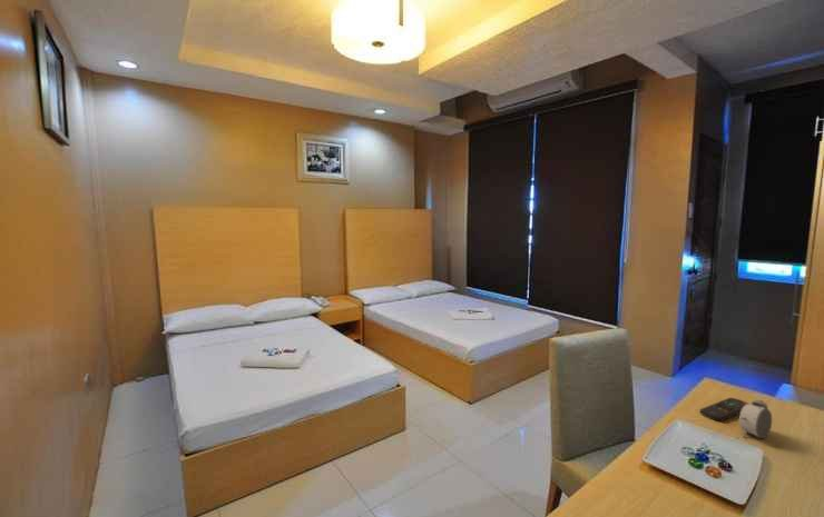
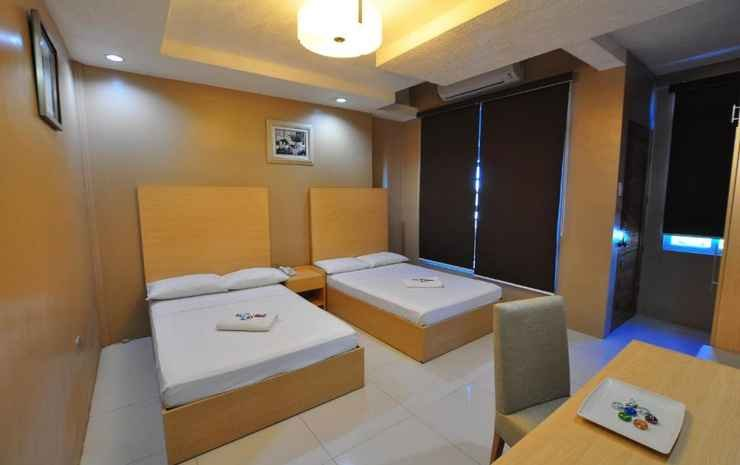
- remote control (725, 408)
- alarm clock (756, 418)
